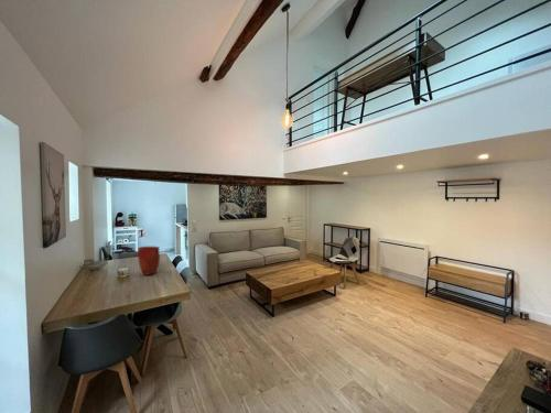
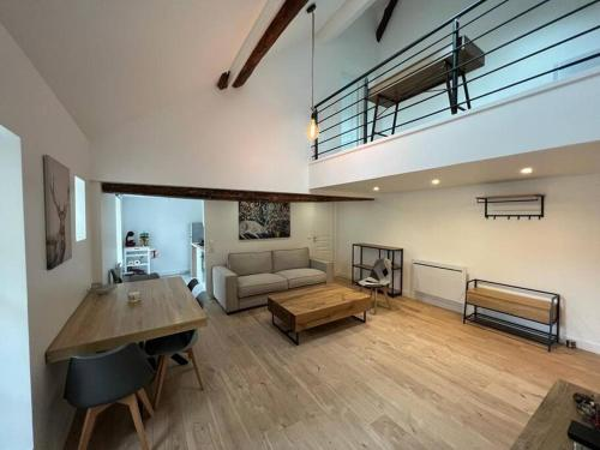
- vase (149, 260)
